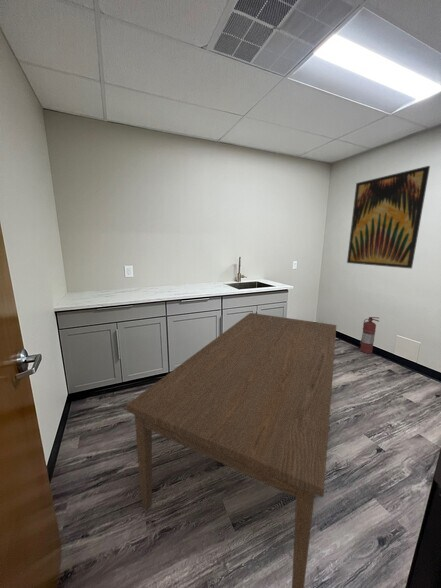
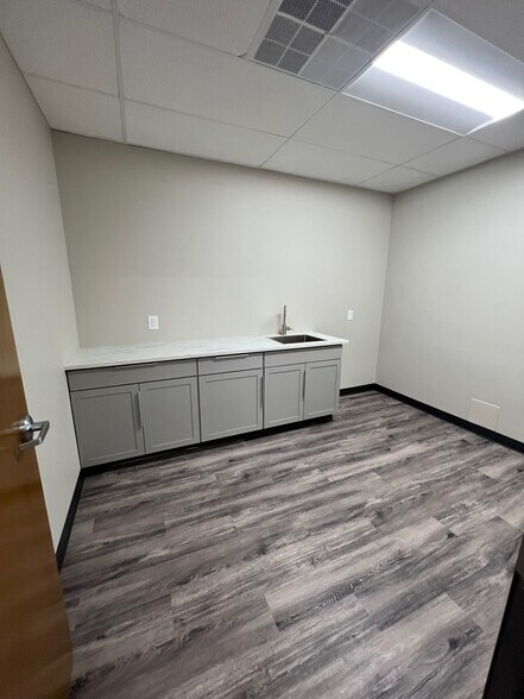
- dining table (264, 390)
- wall art (381, 222)
- fire extinguisher (368, 333)
